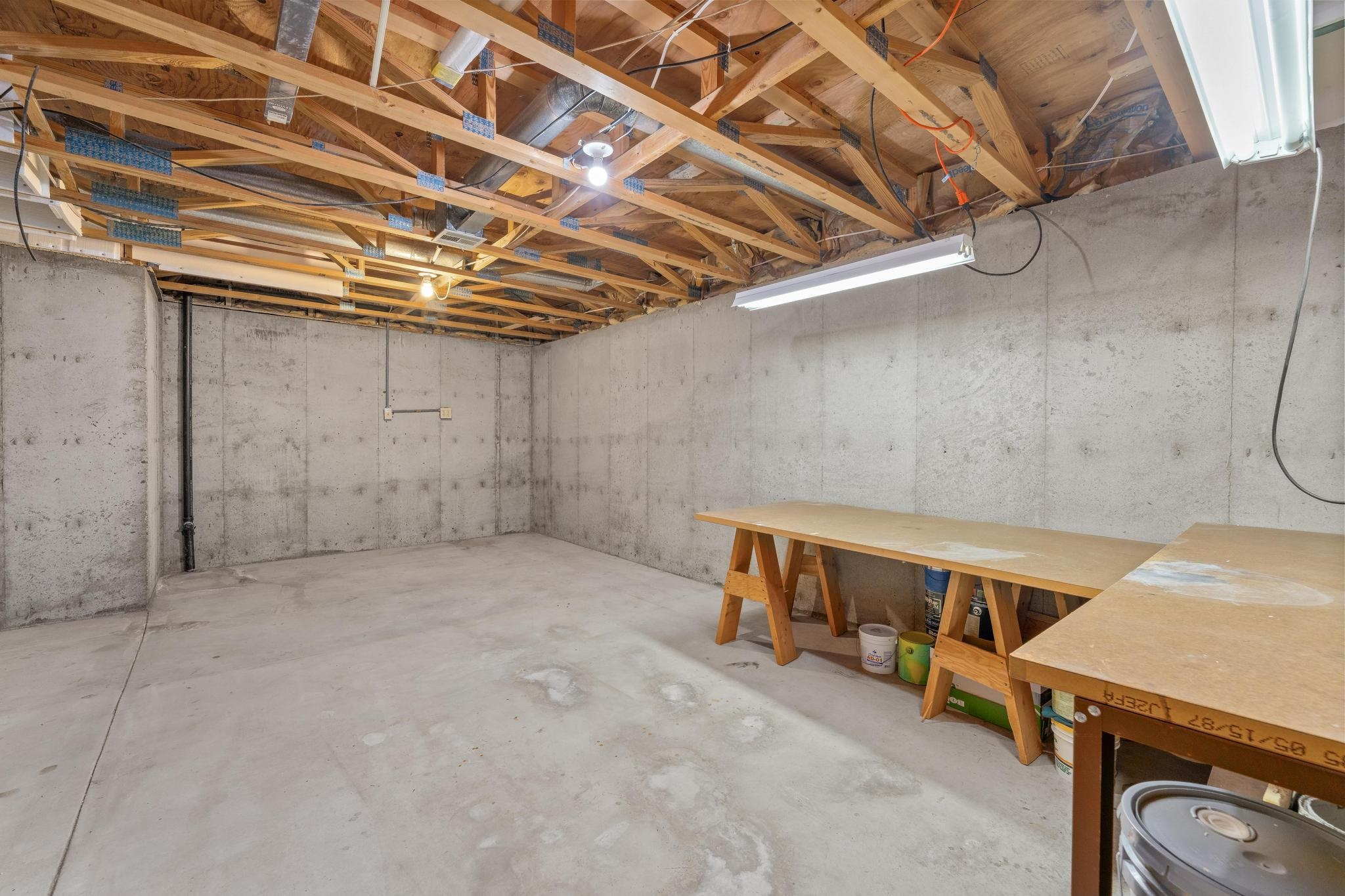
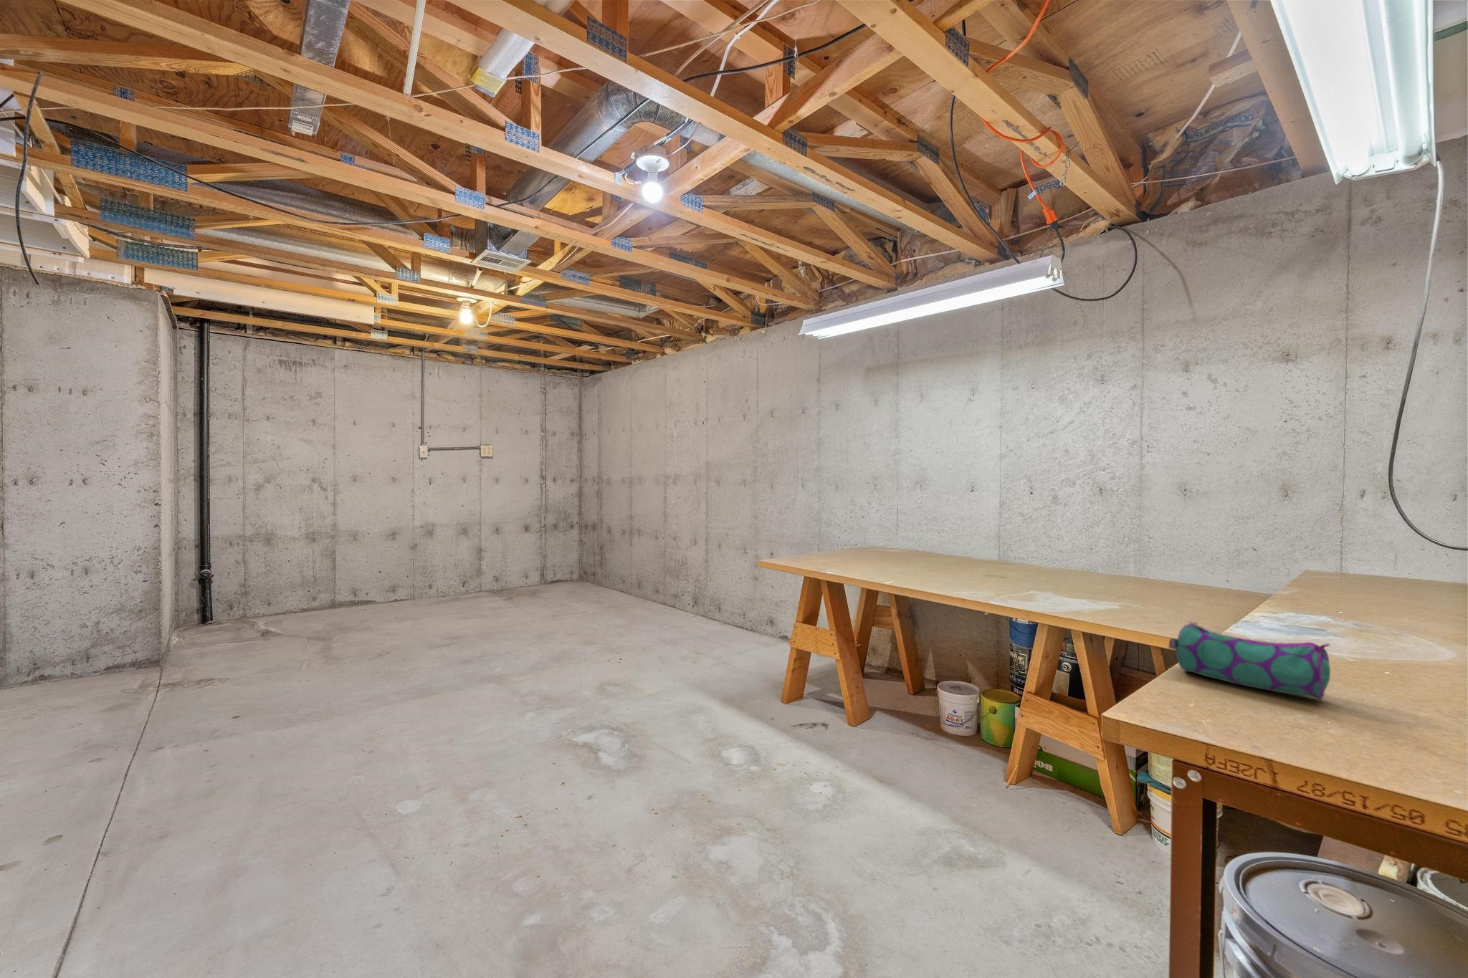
+ pencil case (1246, 657)
